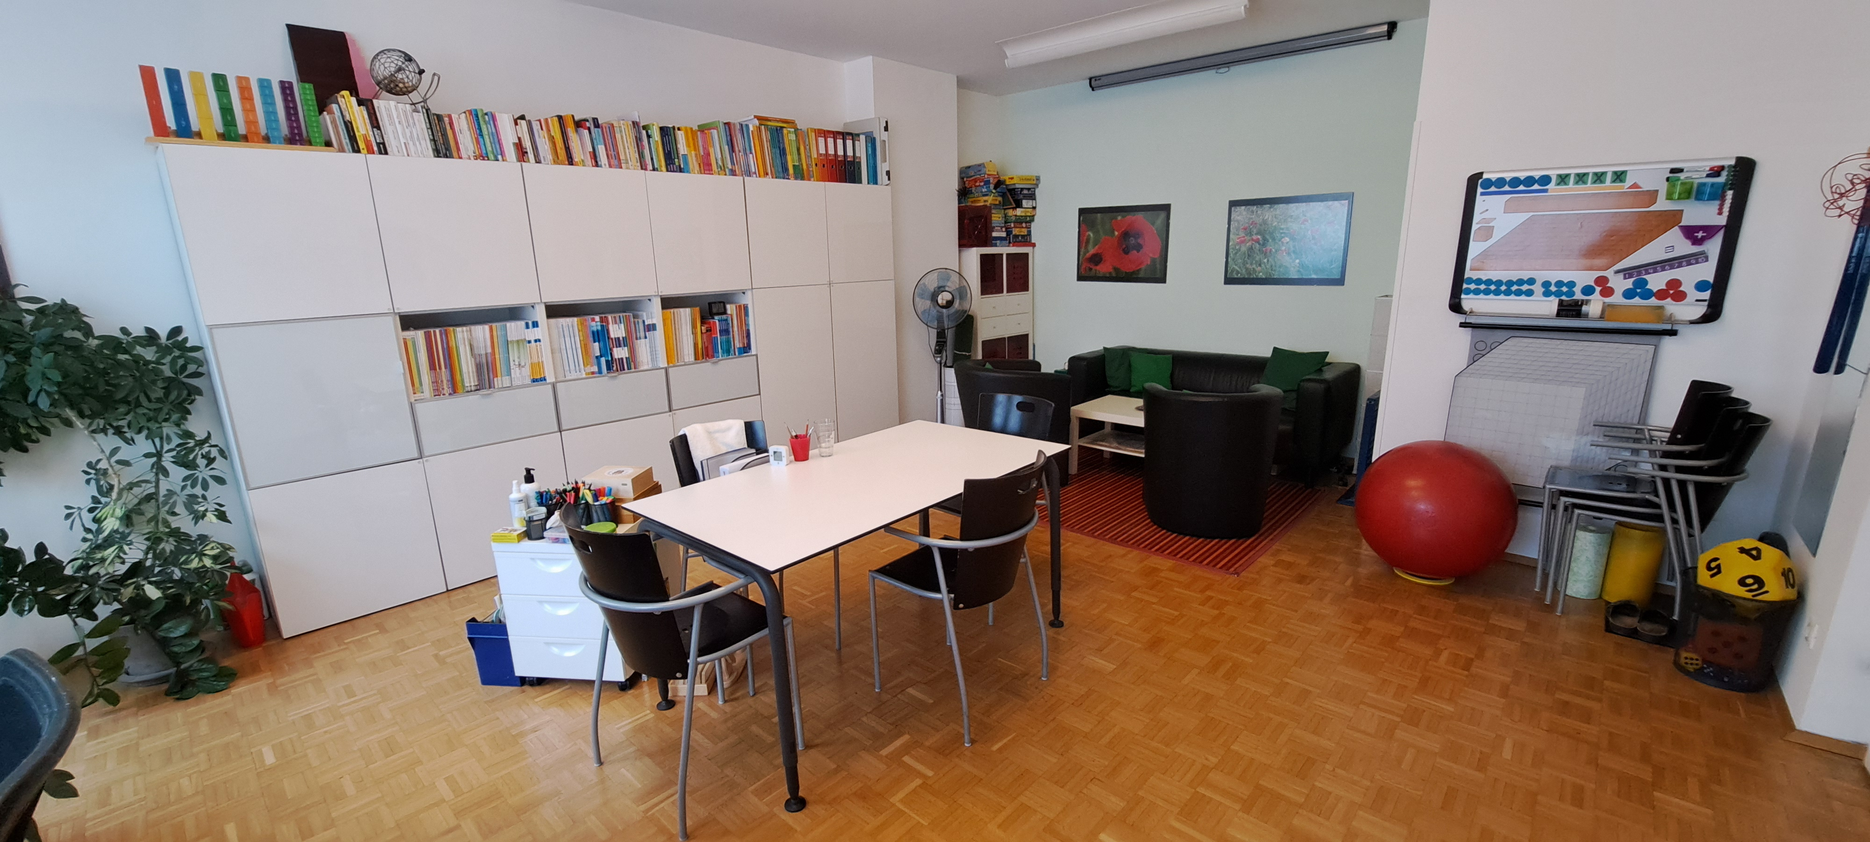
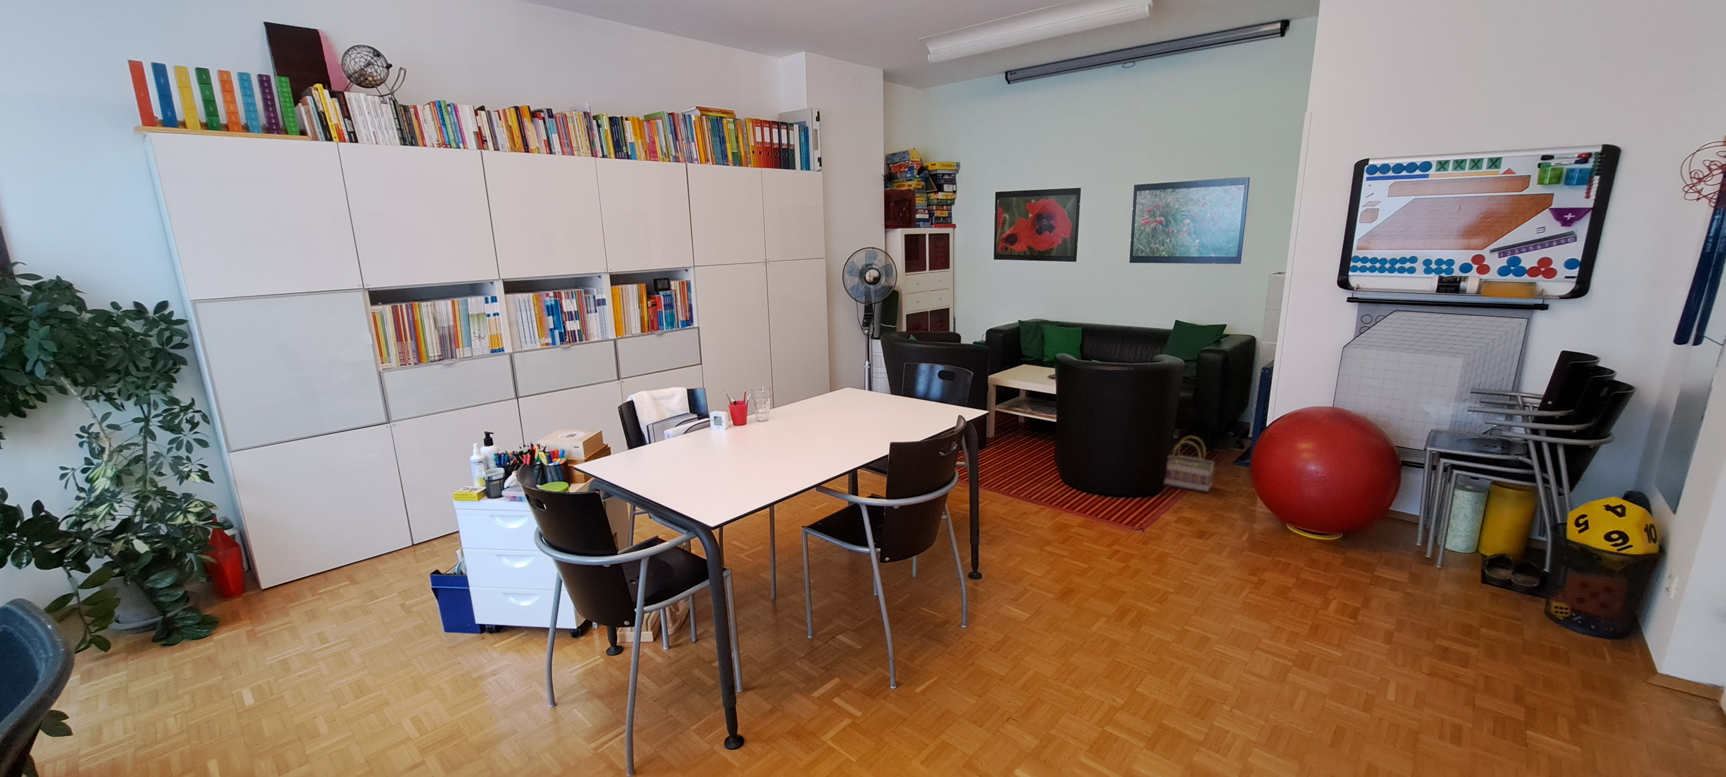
+ basket (1189, 462)
